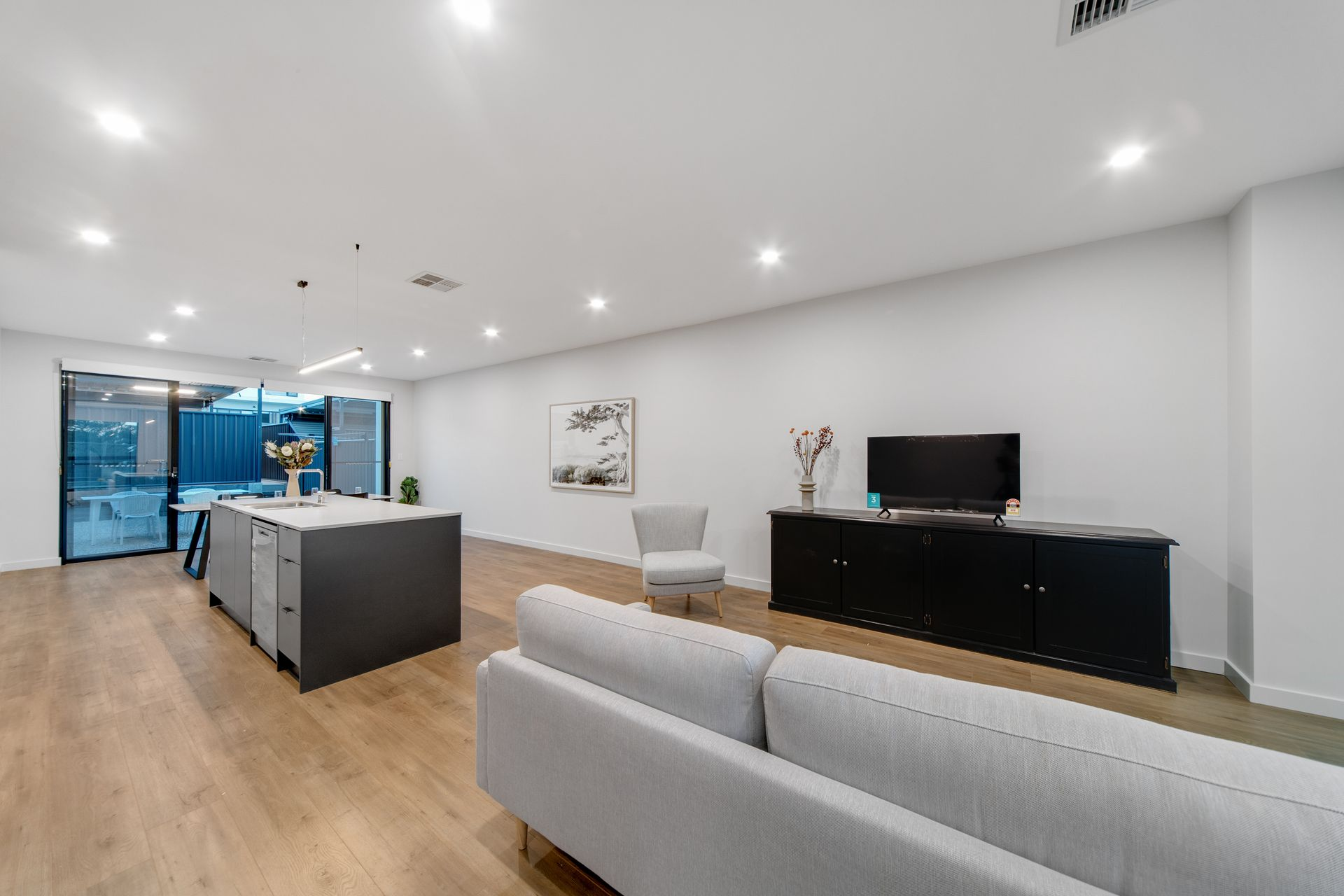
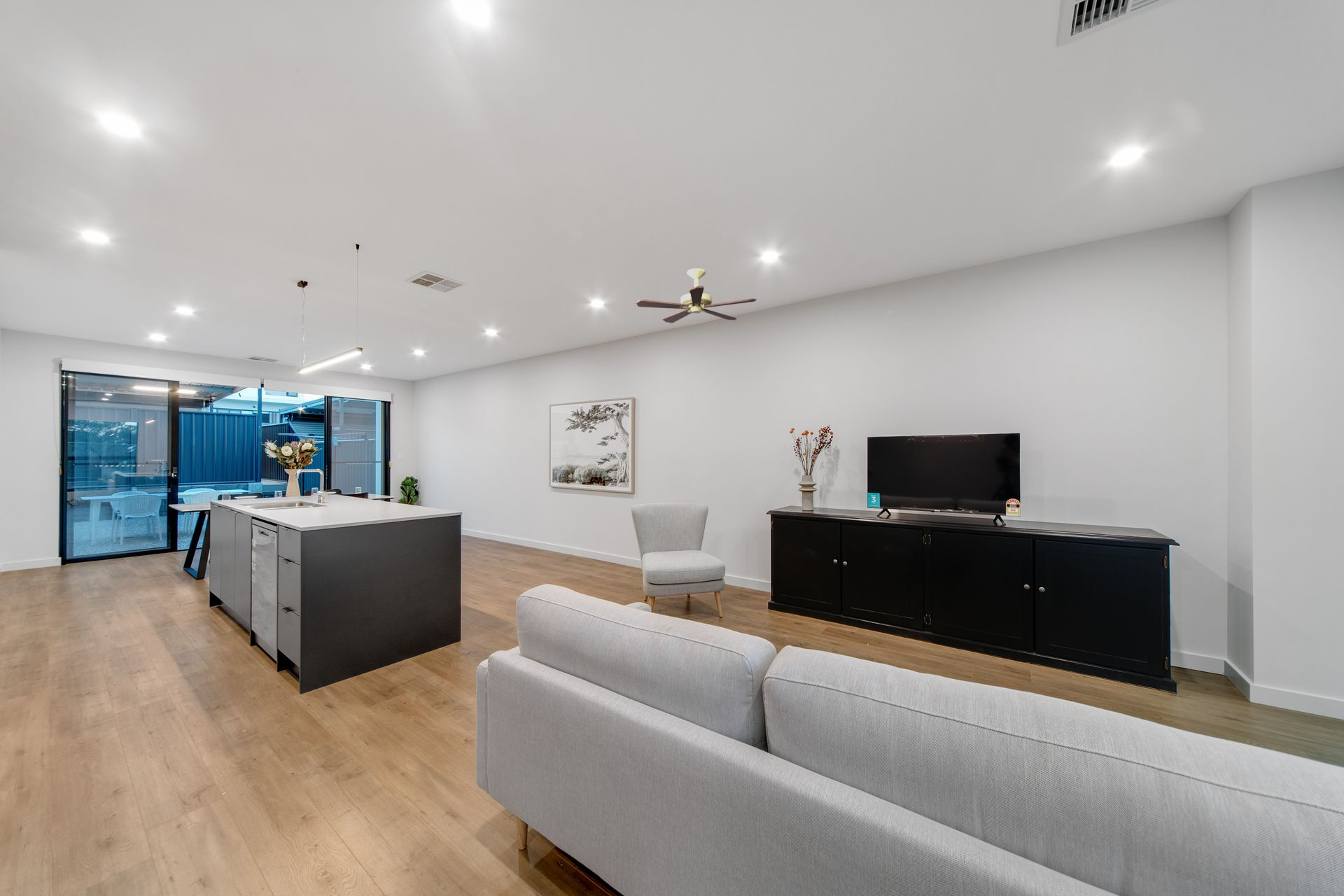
+ ceiling fan (695, 290)
